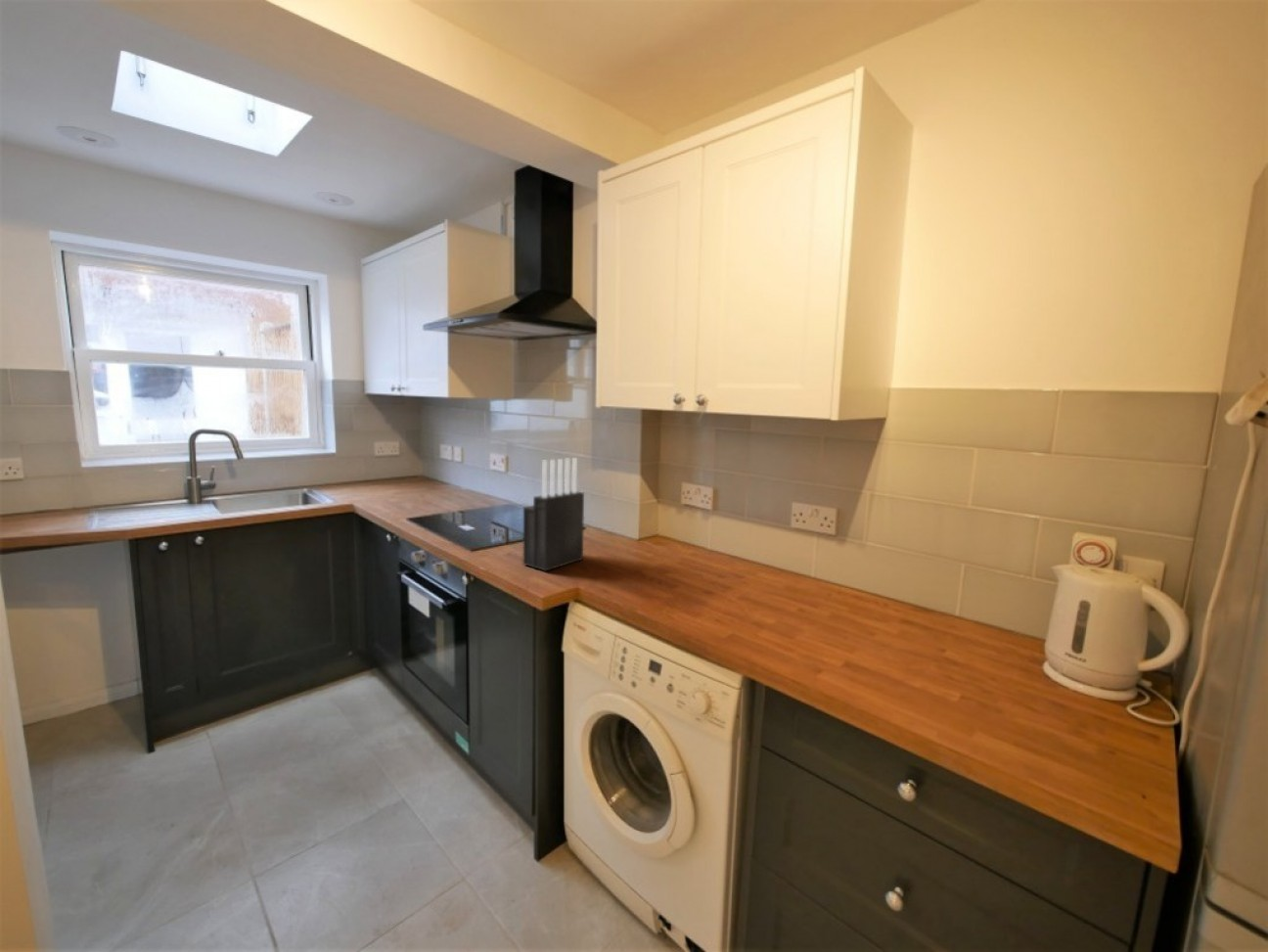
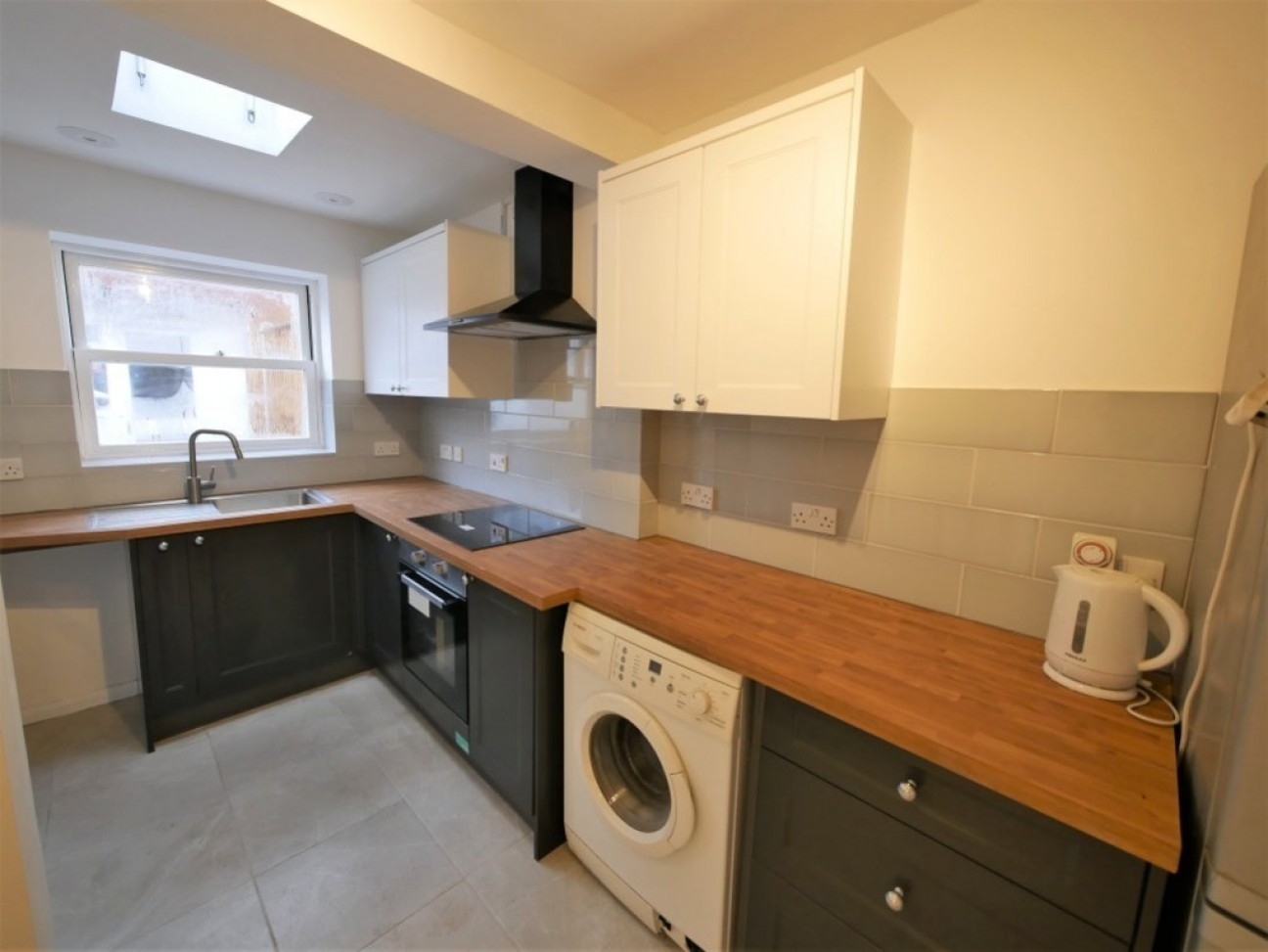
- knife block (551, 510)
